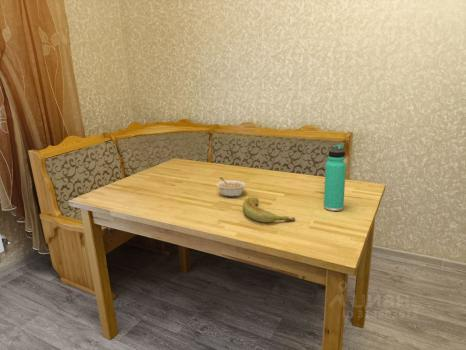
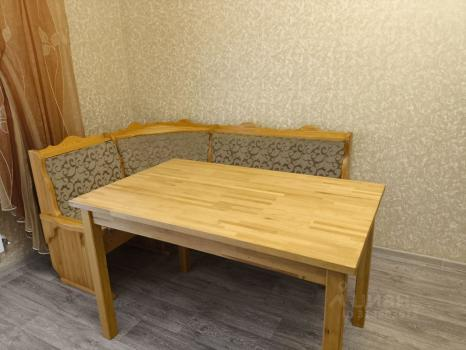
- banana (267, 211)
- legume (230, 187)
- thermos bottle (335, 177)
